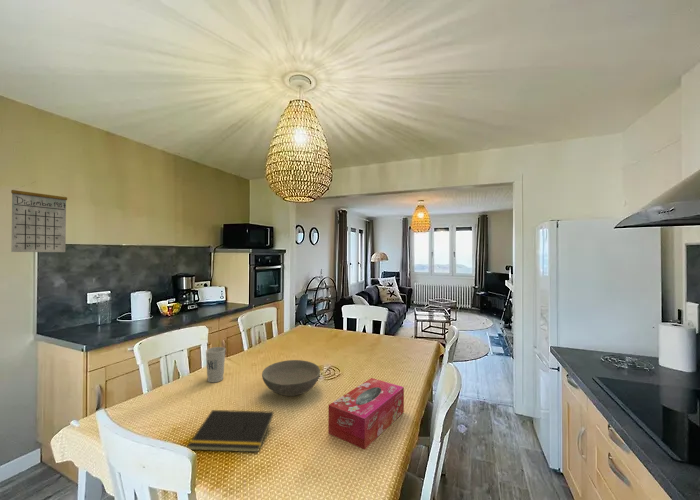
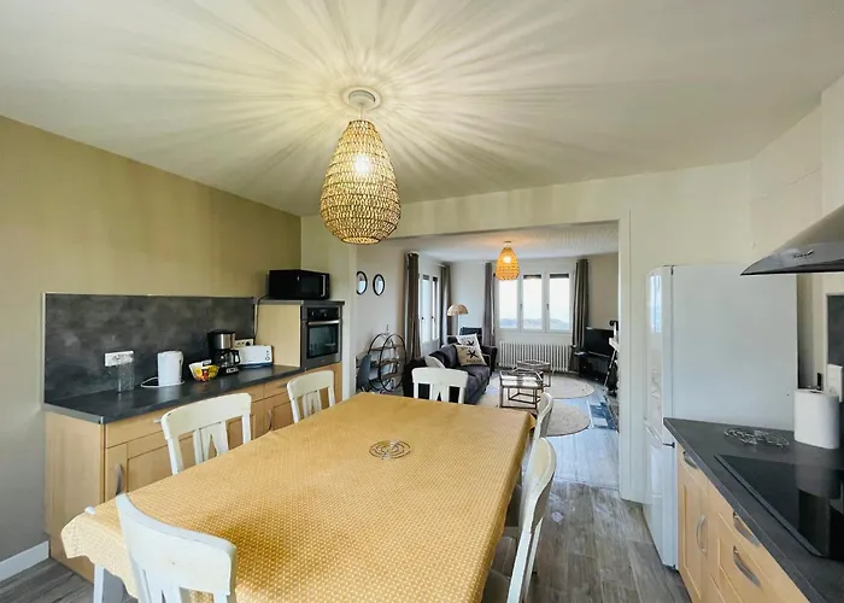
- cup (215, 364)
- notepad (233, 429)
- calendar (40, 215)
- tissue box (368, 408)
- bowl (291, 380)
